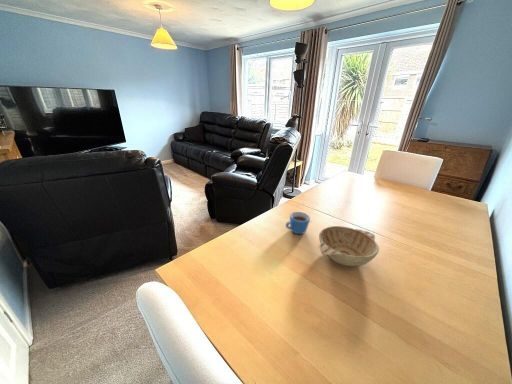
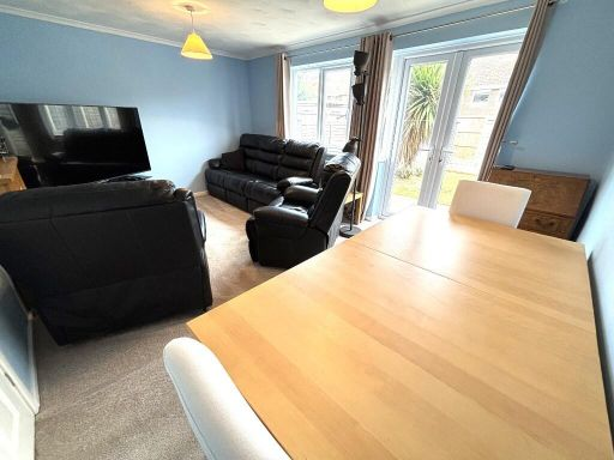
- decorative bowl (346, 247)
- mug (296, 224)
